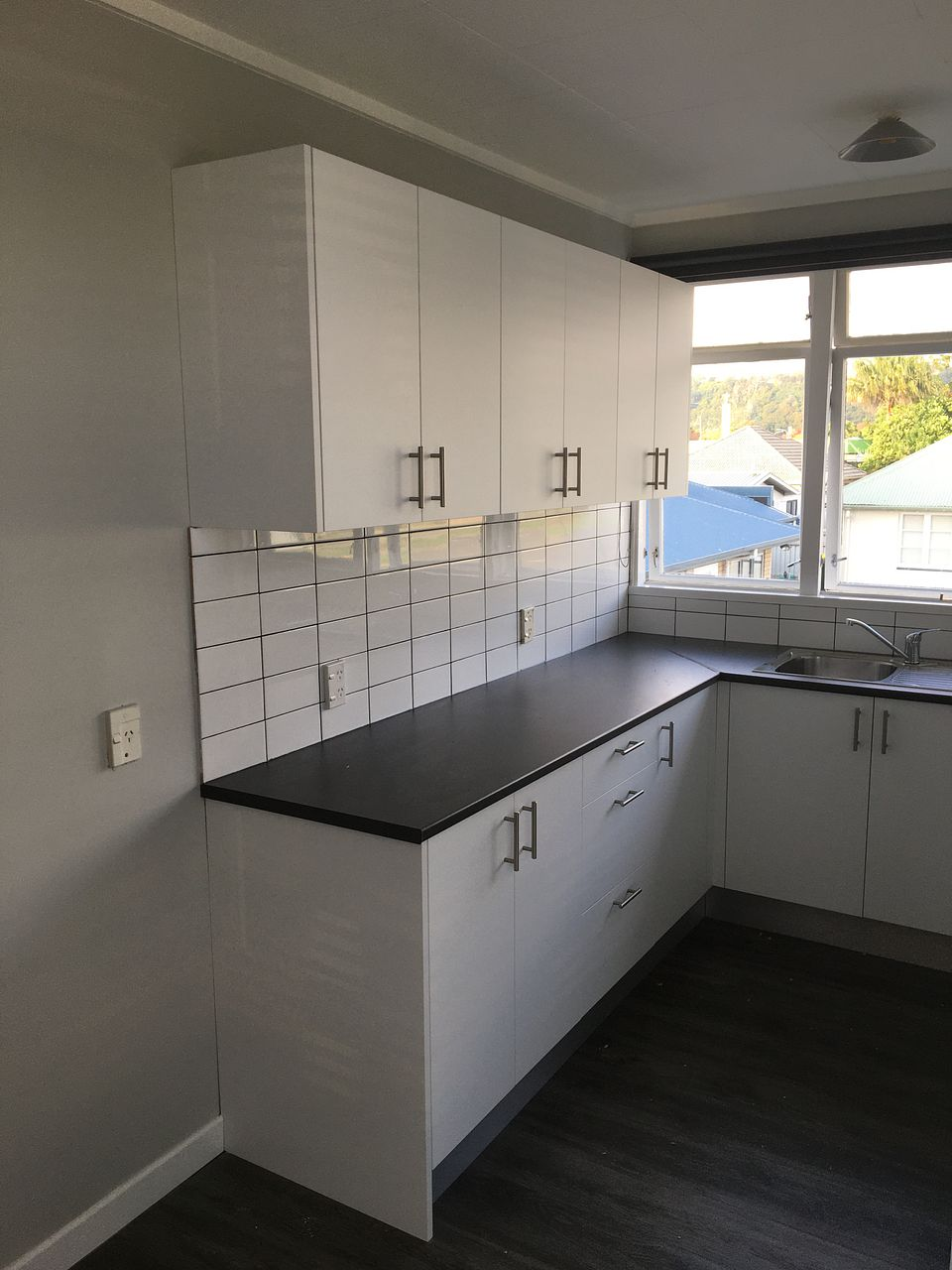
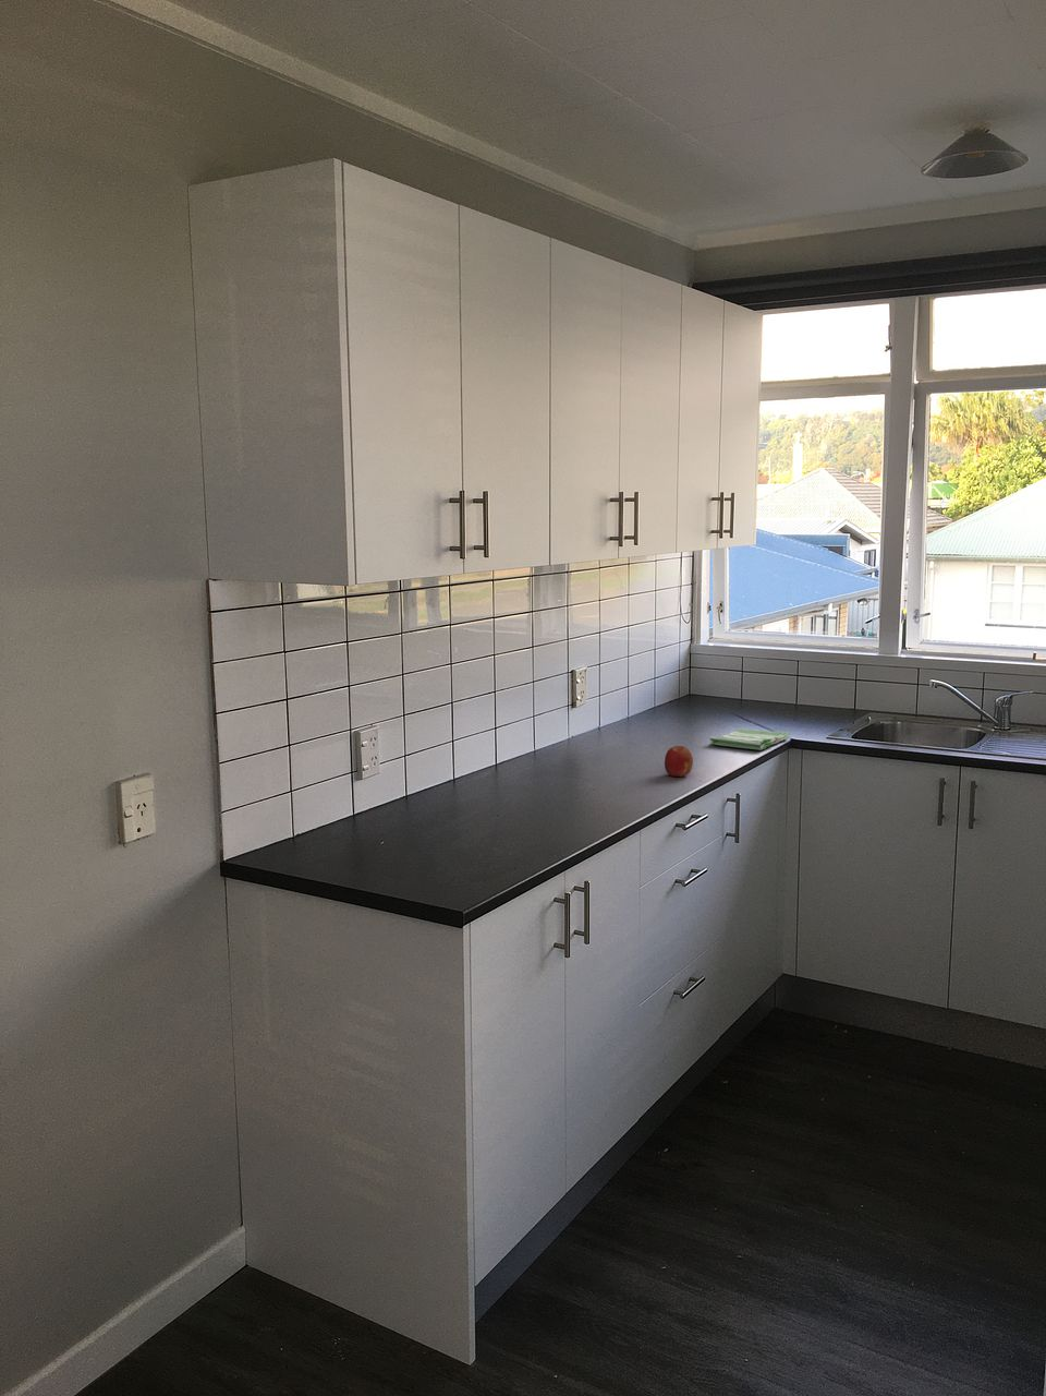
+ fruit (678, 761)
+ dish towel (748, 738)
